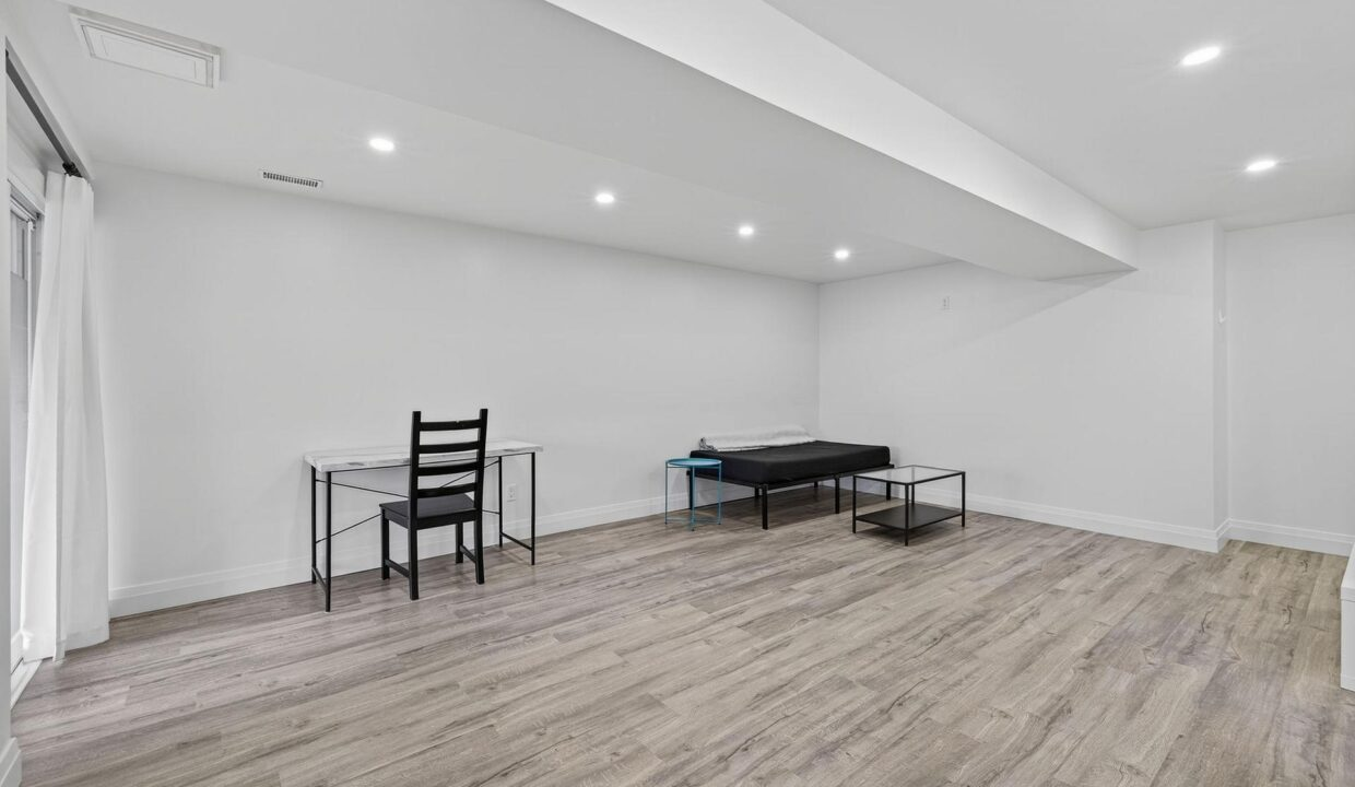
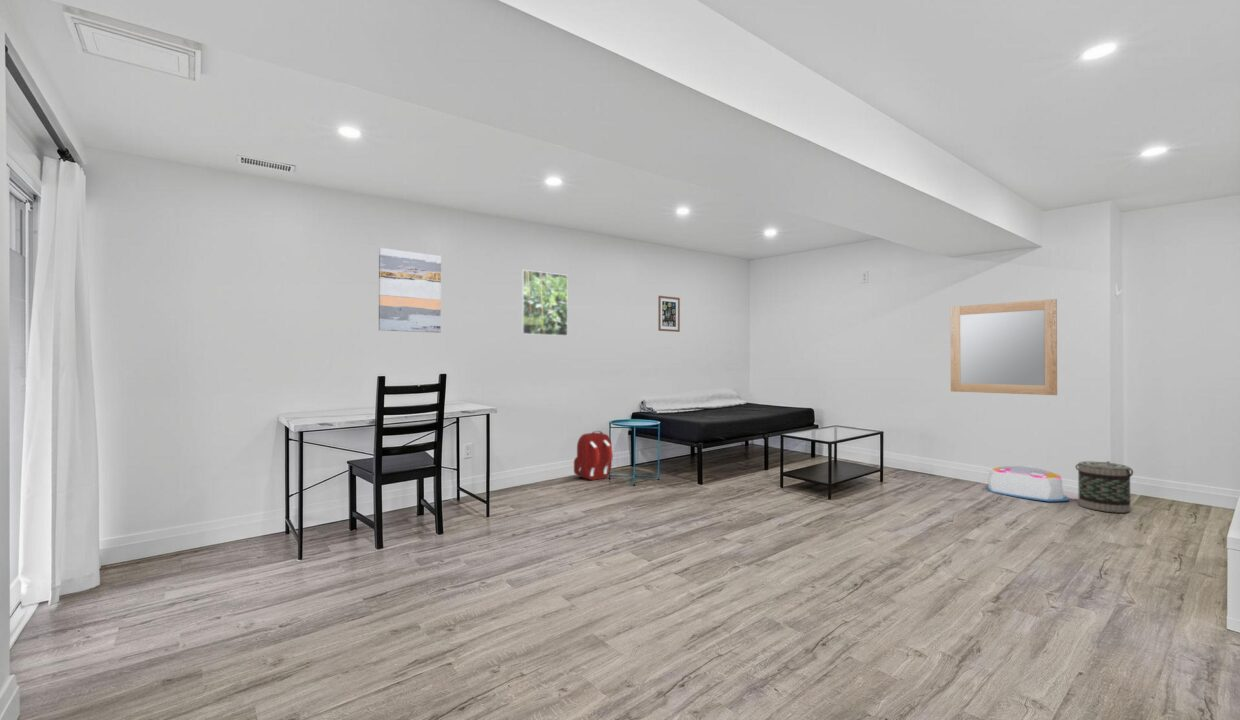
+ home mirror (1000, 348)
+ backpack (594, 454)
+ wall art (669, 314)
+ wall art (410, 291)
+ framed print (545, 303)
+ storage bin (1025, 480)
+ basket (1104, 484)
